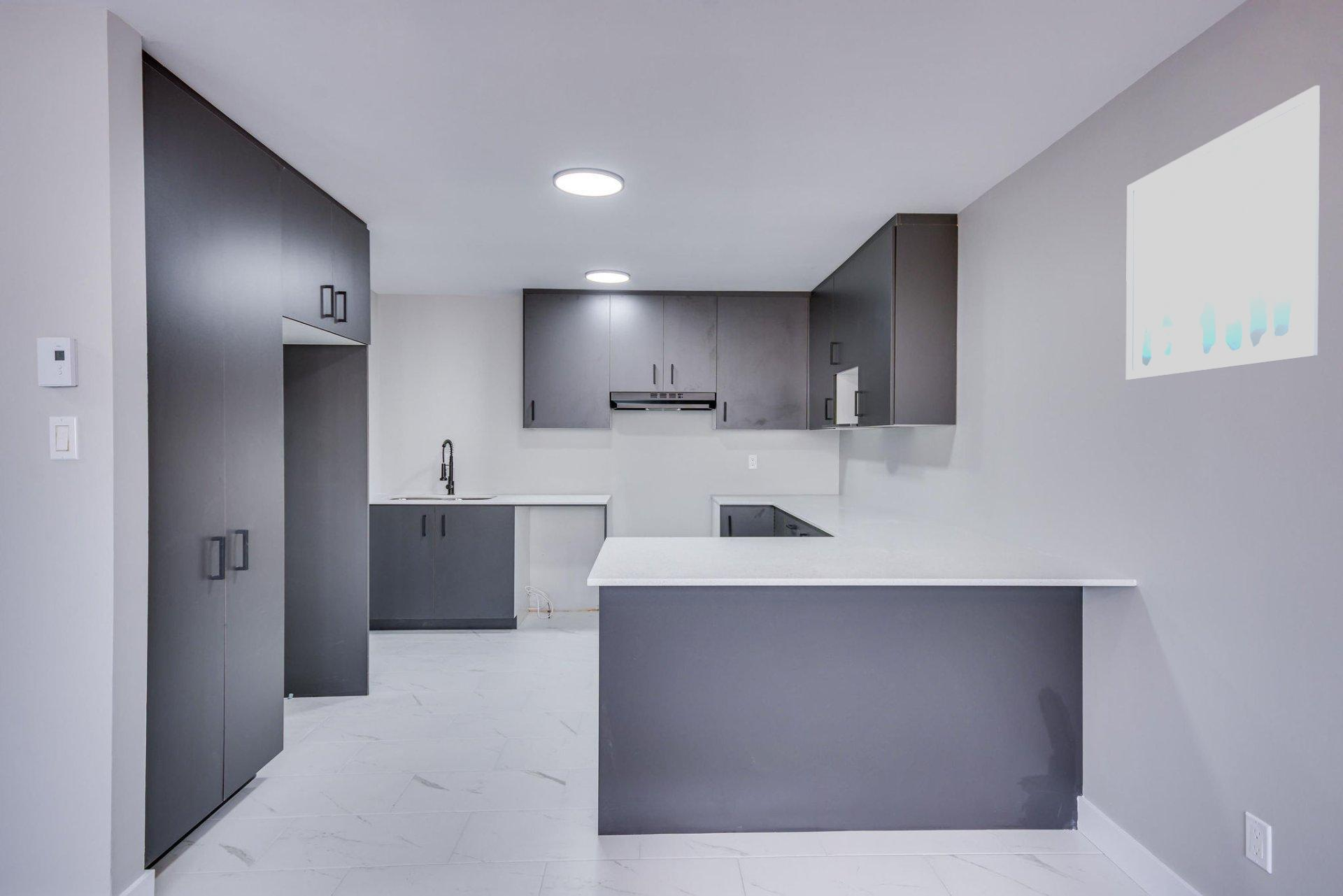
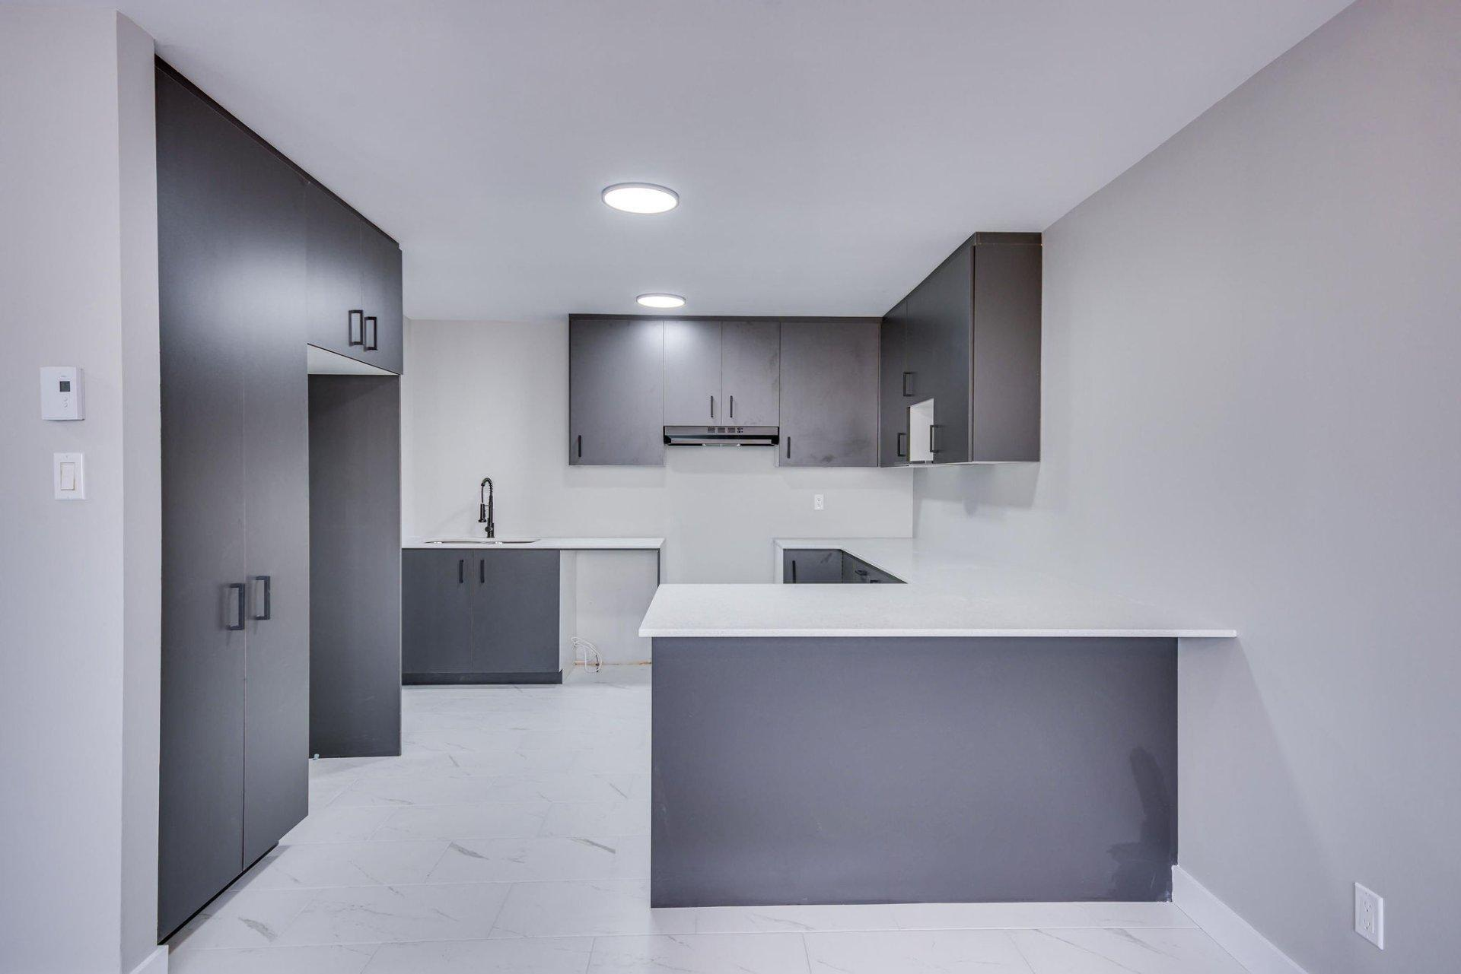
- wall art (1207, 257)
